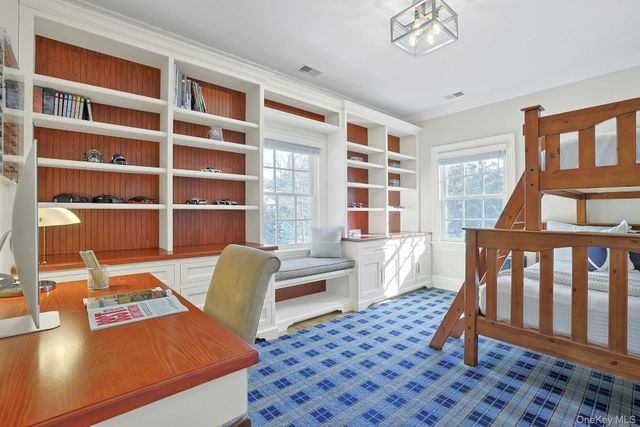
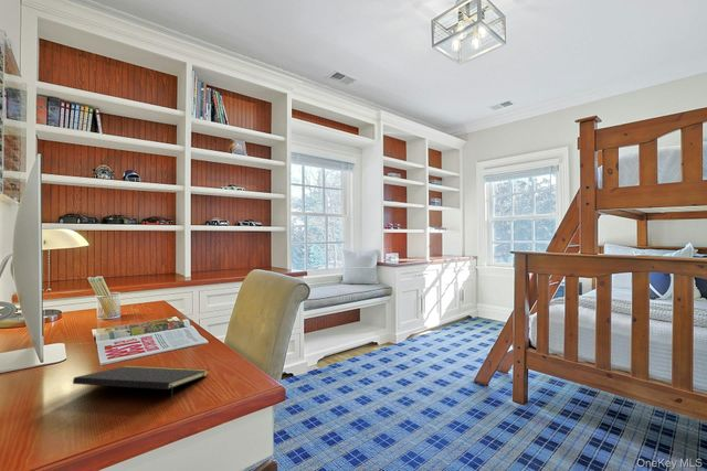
+ notepad (146, 375)
